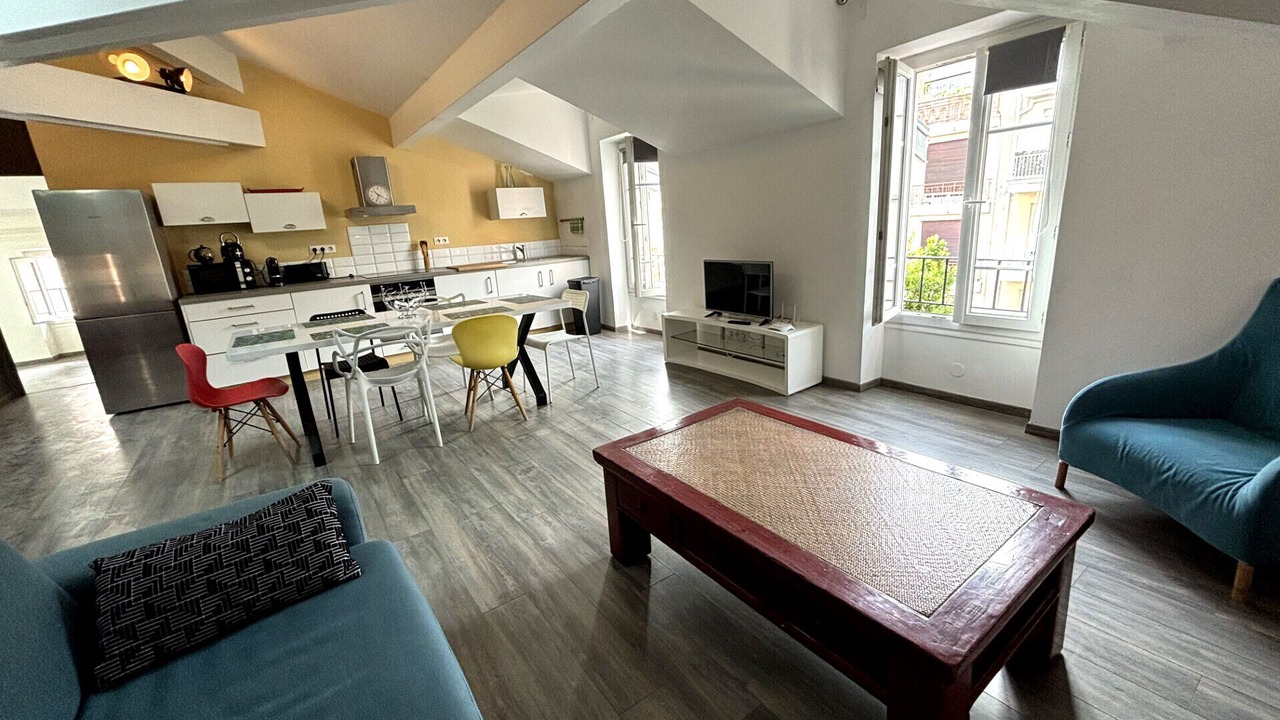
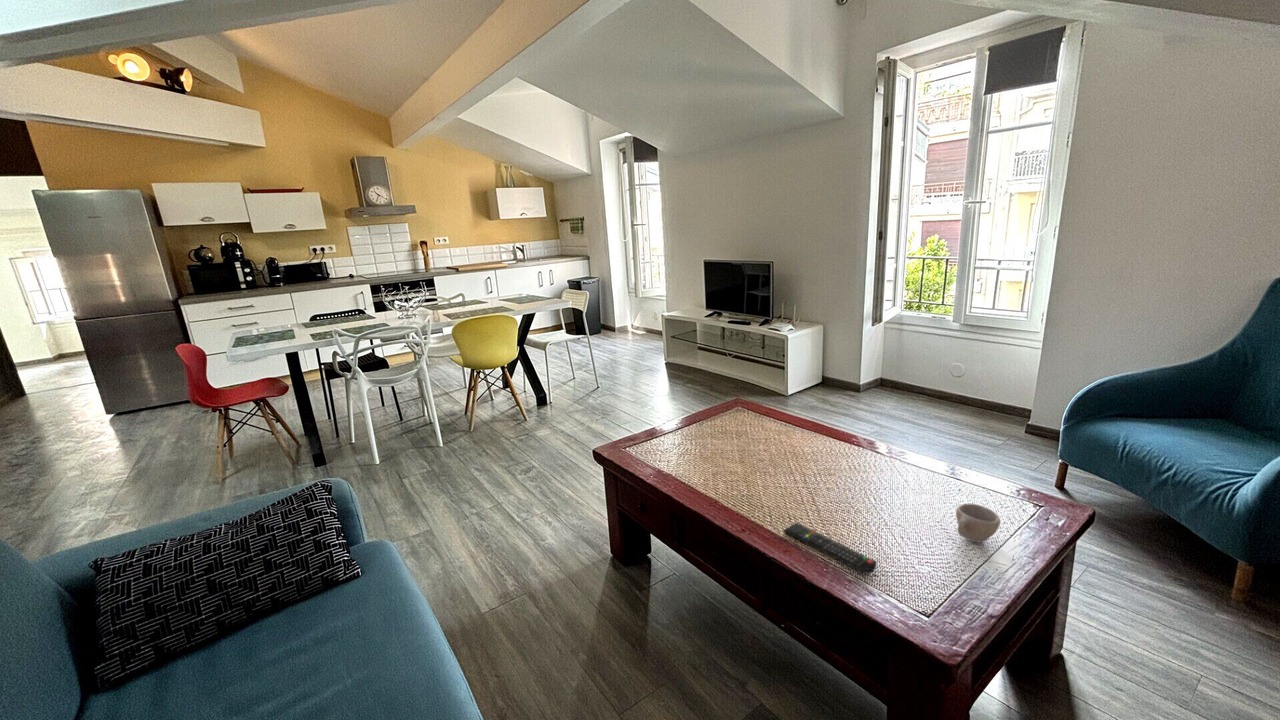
+ cup (973, 527)
+ remote control (828, 547)
